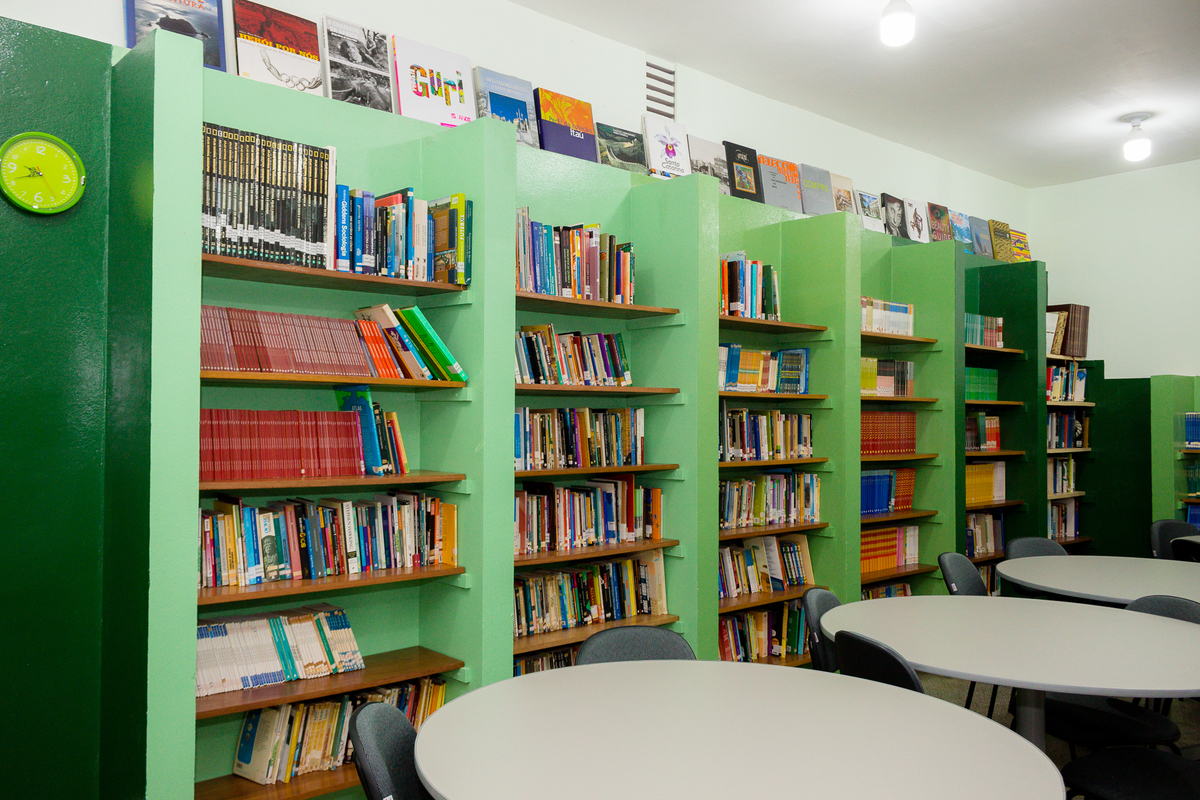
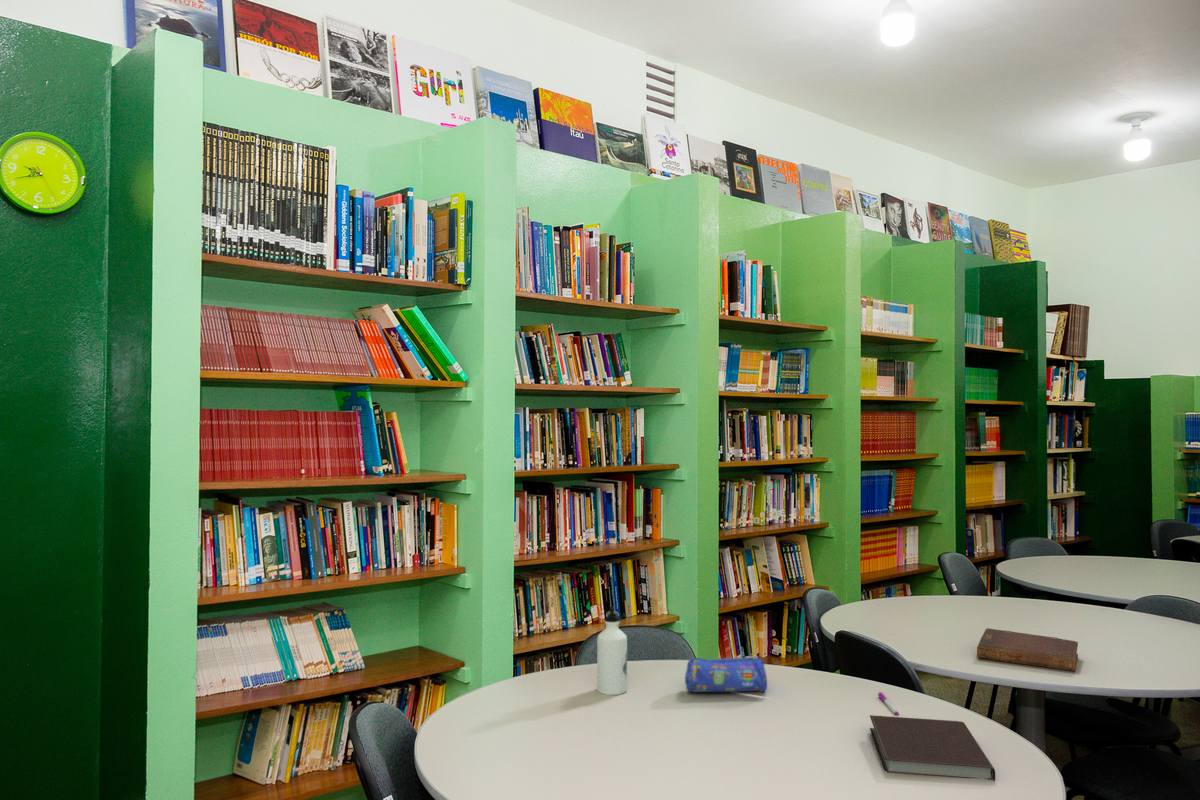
+ notebook (927, 746)
+ pen (888, 703)
+ diary (1027, 648)
+ water bottle (612, 646)
+ pencil case (726, 673)
